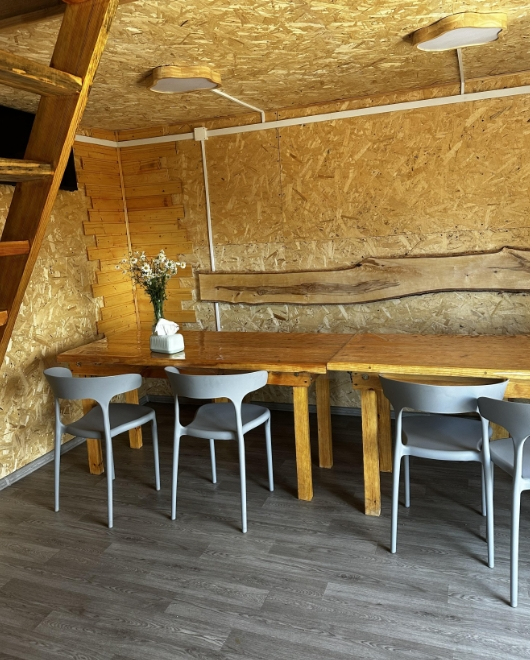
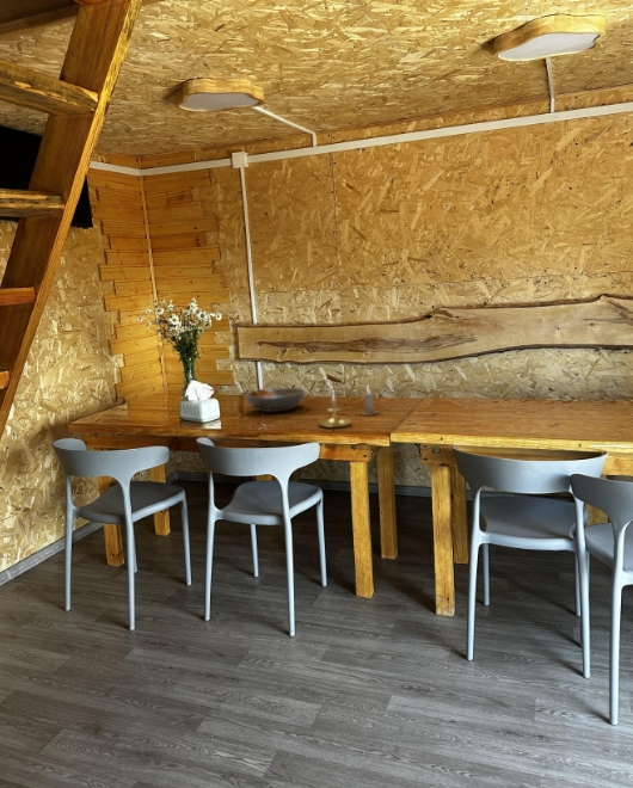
+ candle (368, 399)
+ candle holder (336, 407)
+ fruit bowl (275, 399)
